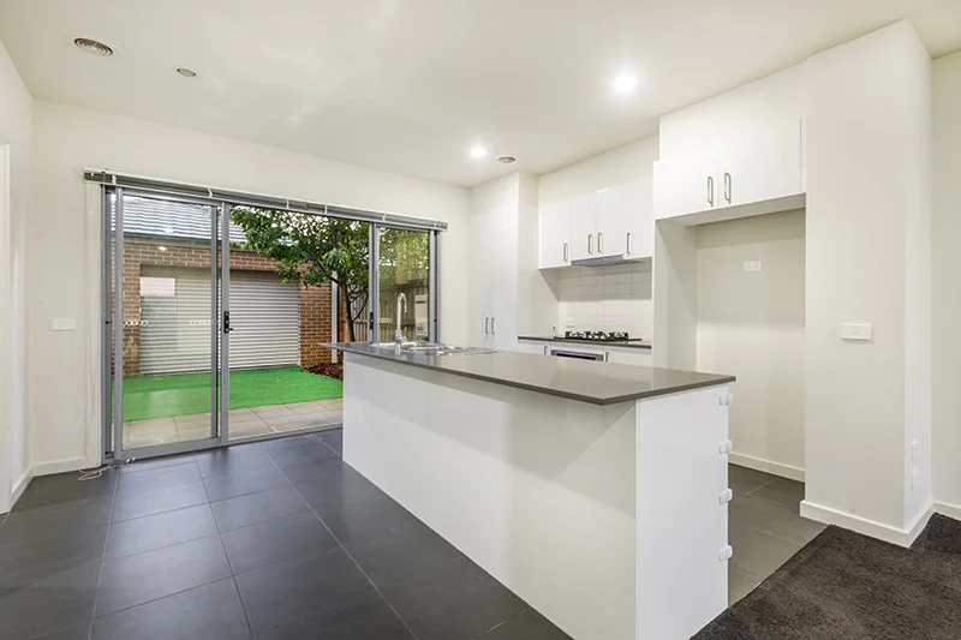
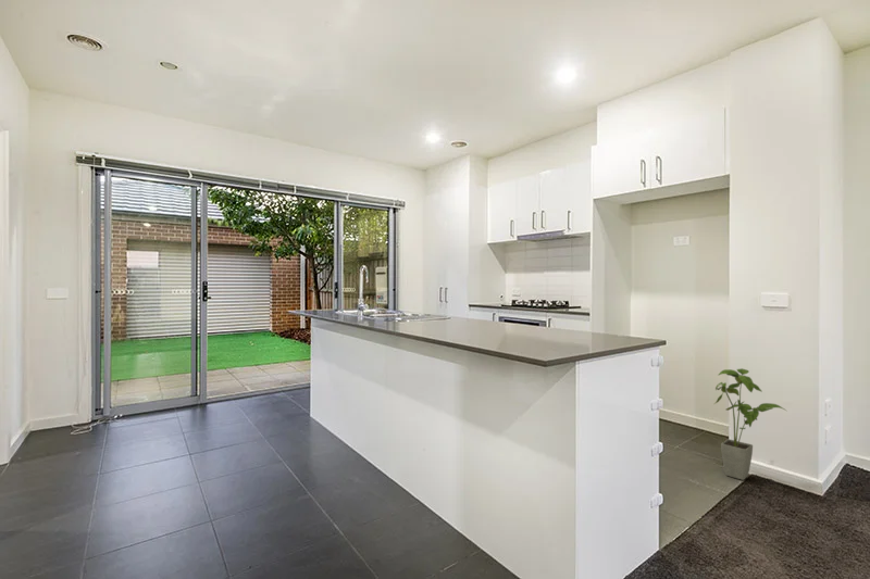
+ house plant (744, 424)
